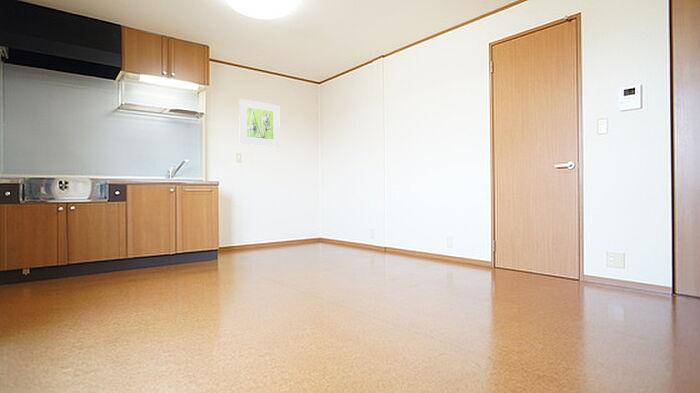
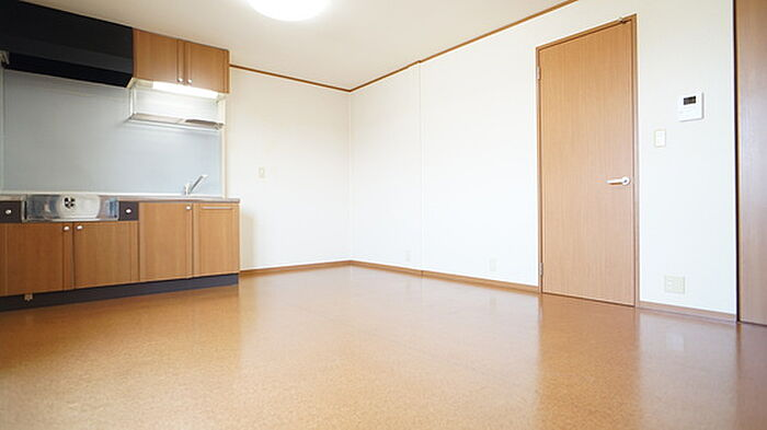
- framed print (260, 123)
